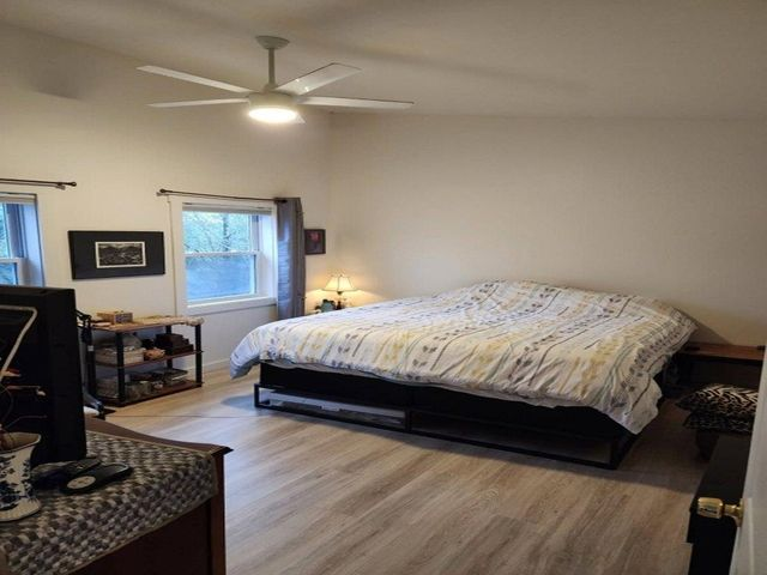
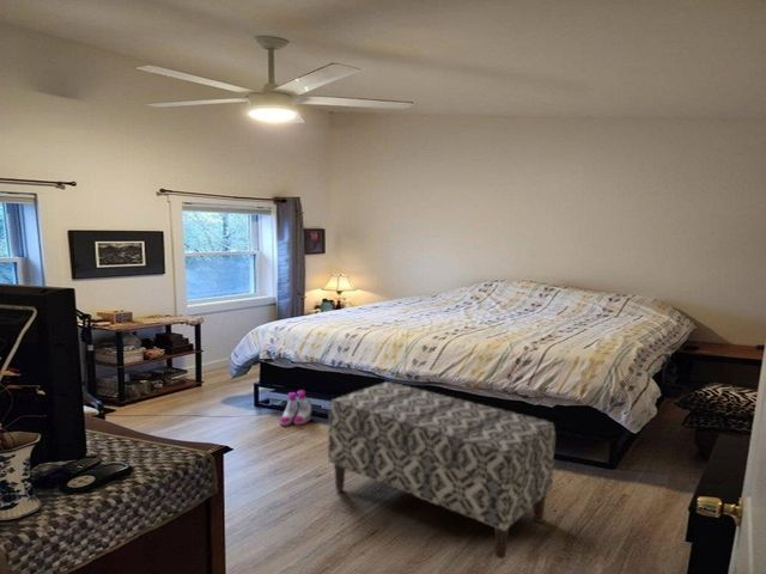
+ bench (434, 457)
+ boots (296, 405)
